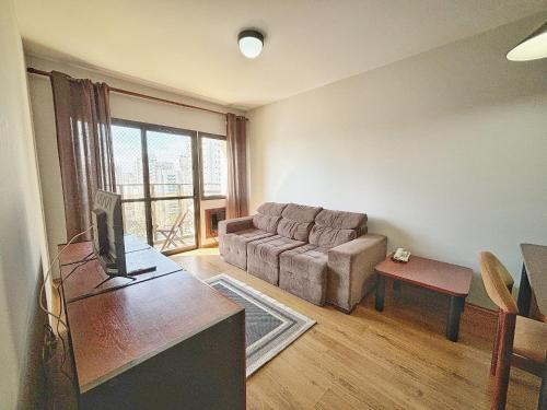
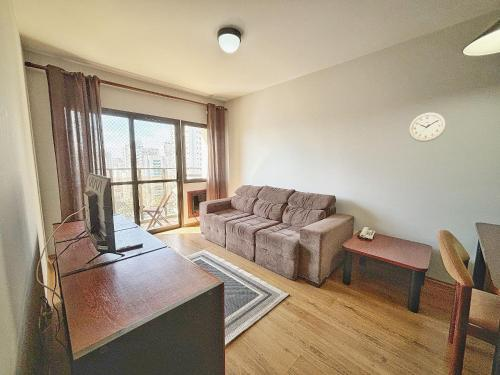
+ wall clock (426, 127)
